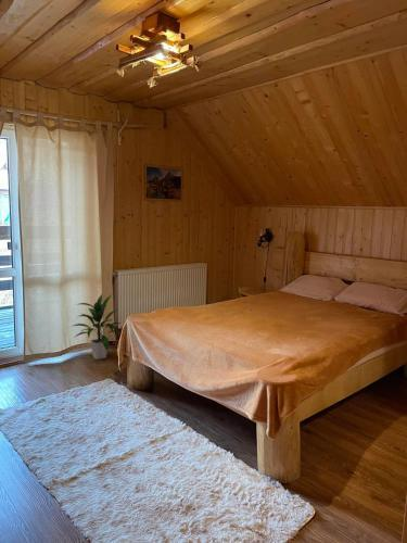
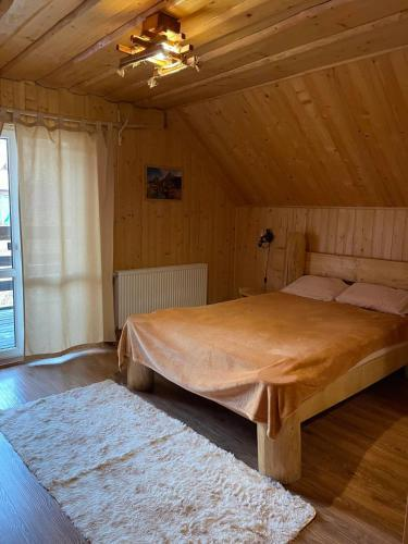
- indoor plant (98, 326)
